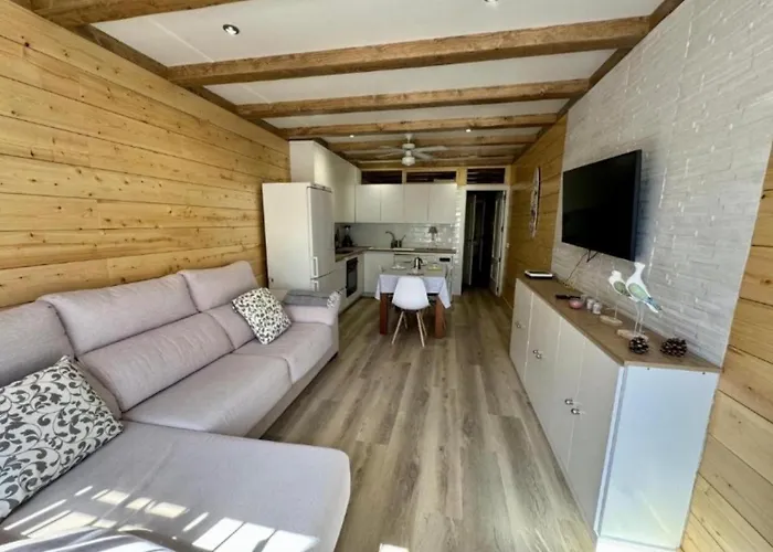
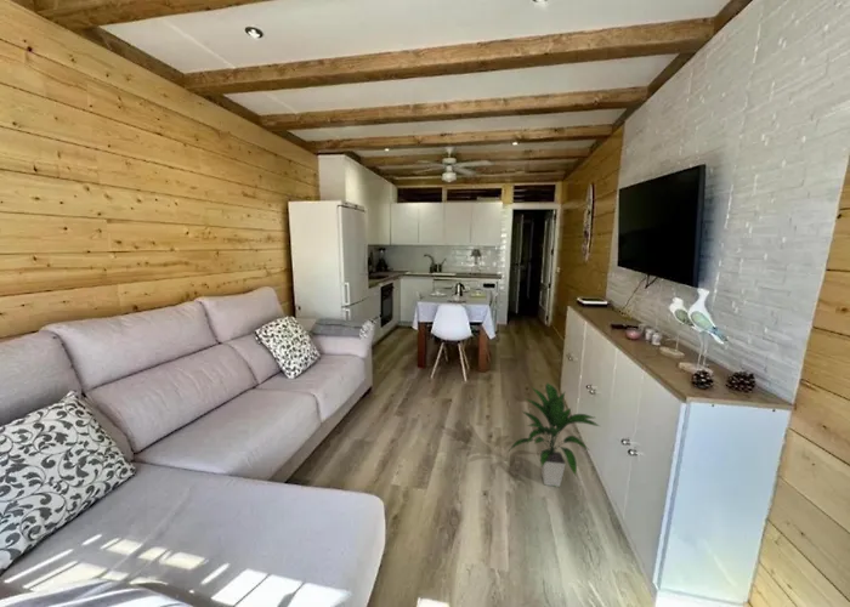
+ indoor plant (550, 433)
